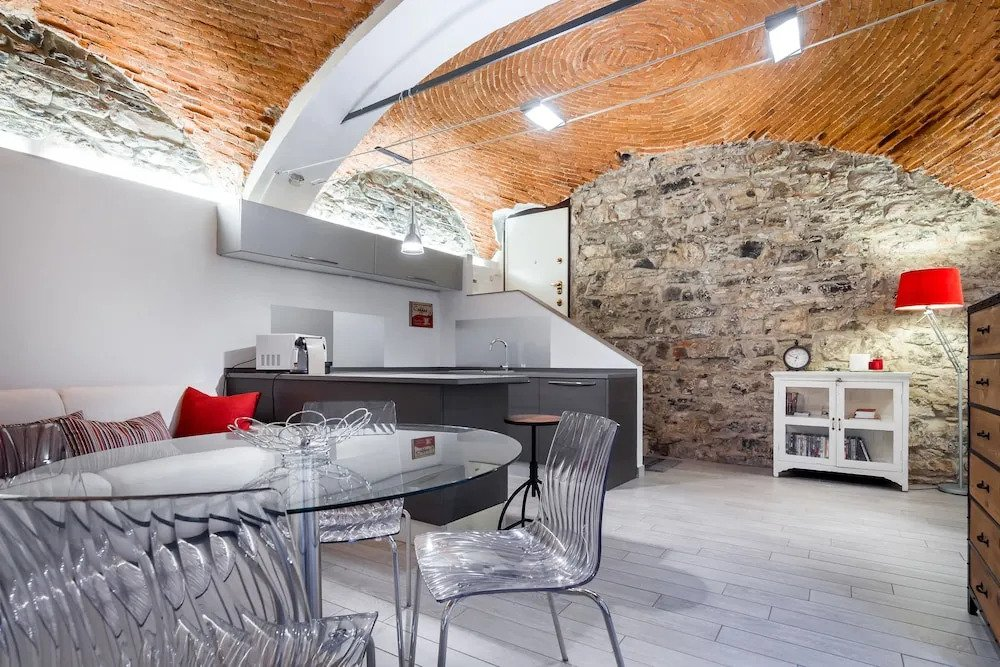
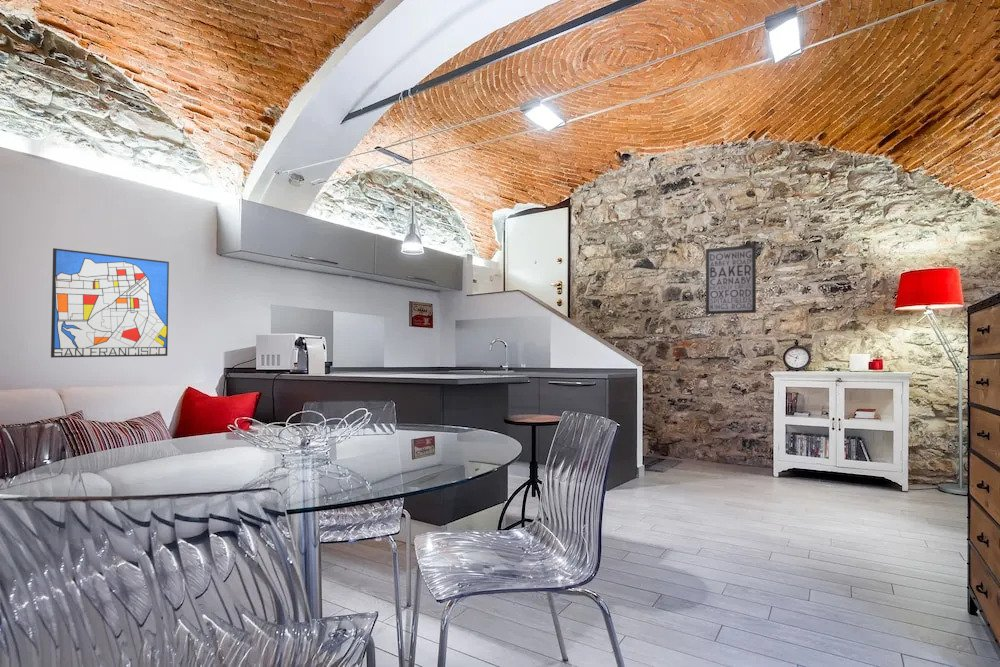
+ wall art (730, 280)
+ wall art (114, 306)
